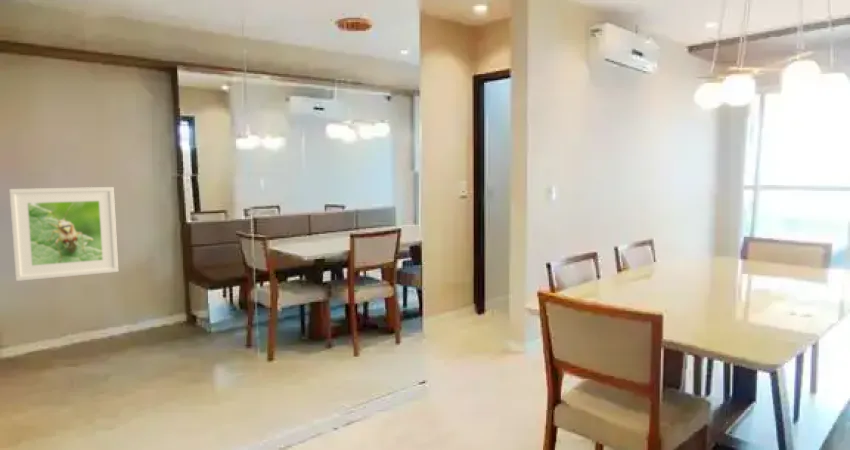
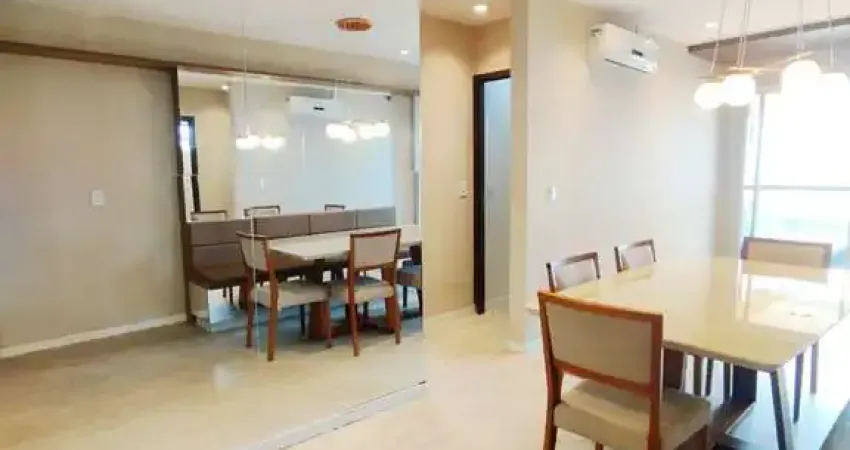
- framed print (66, 232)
